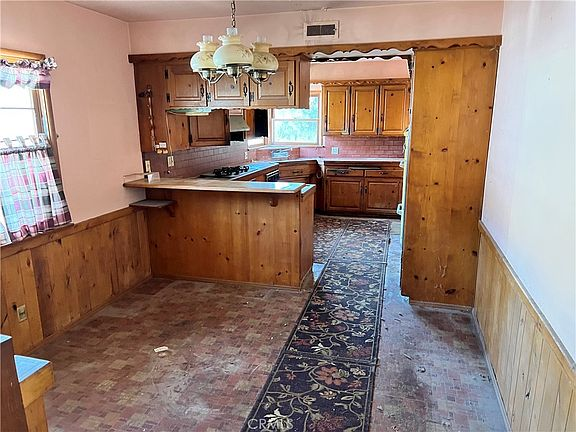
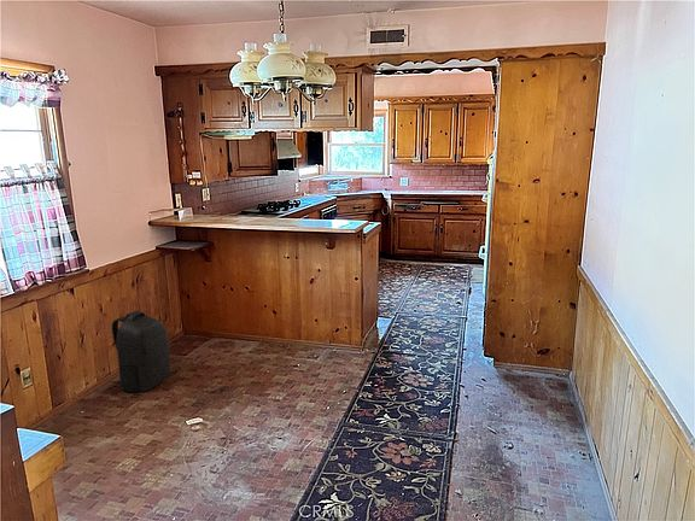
+ backpack (136, 346)
